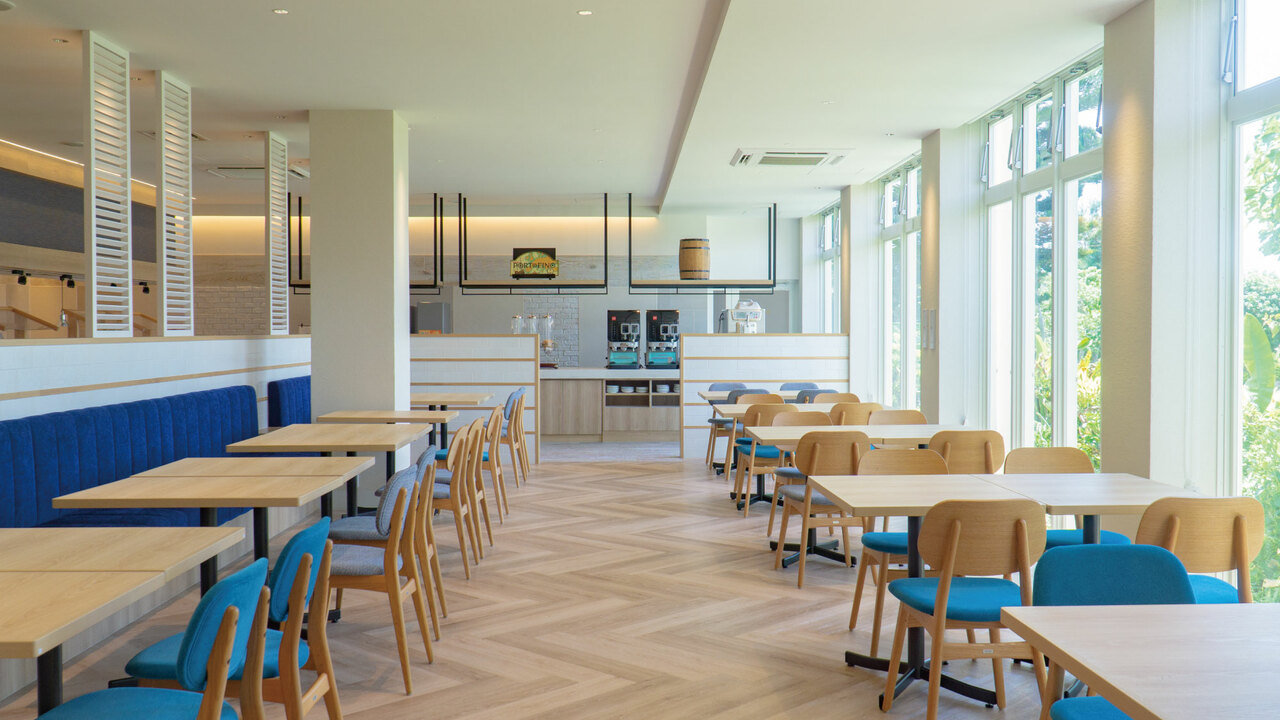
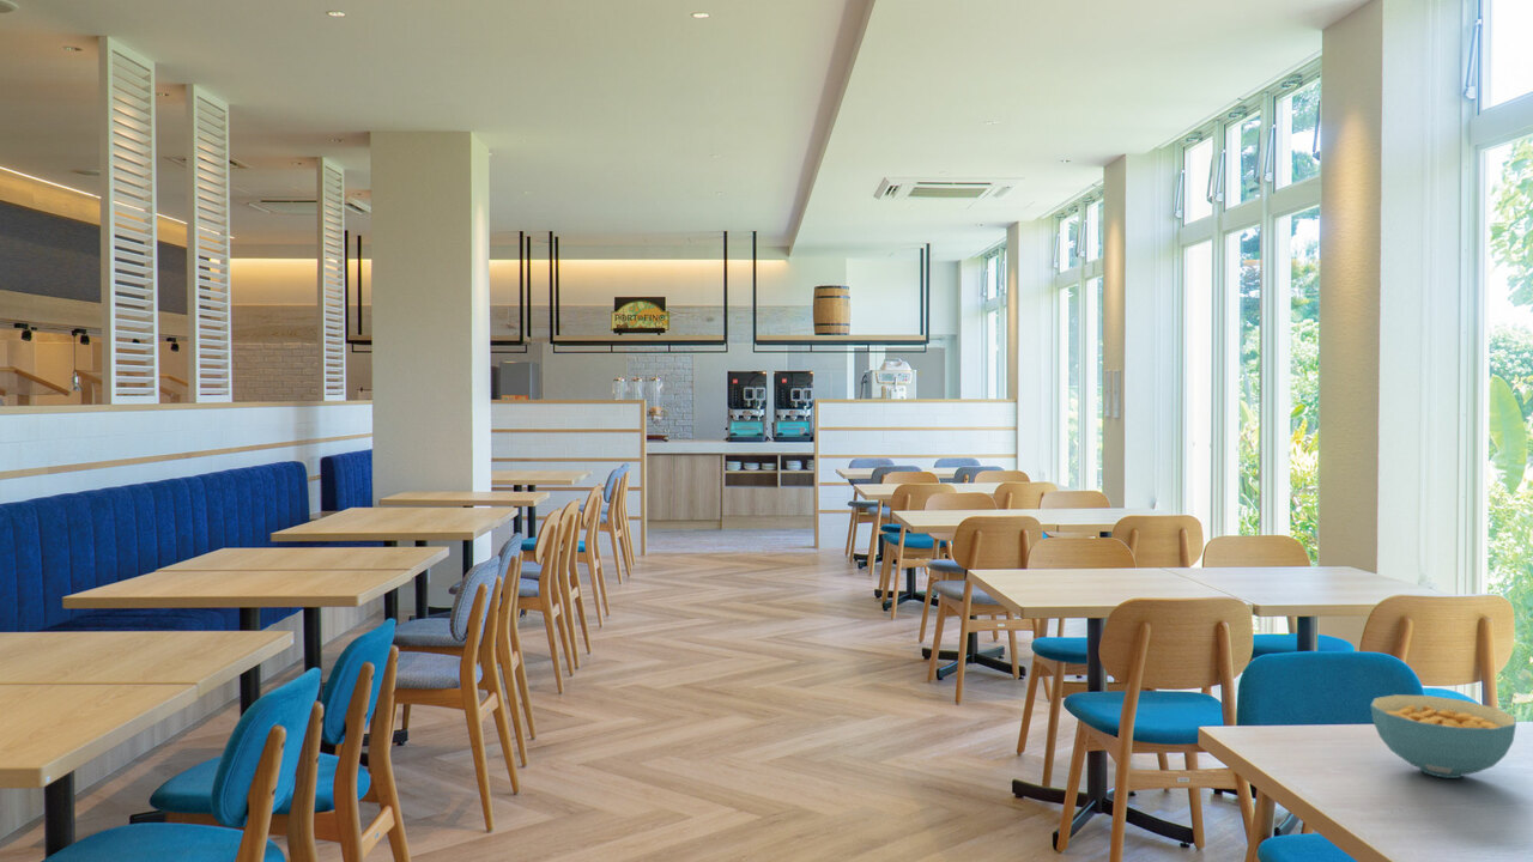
+ cereal bowl (1441, 741)
